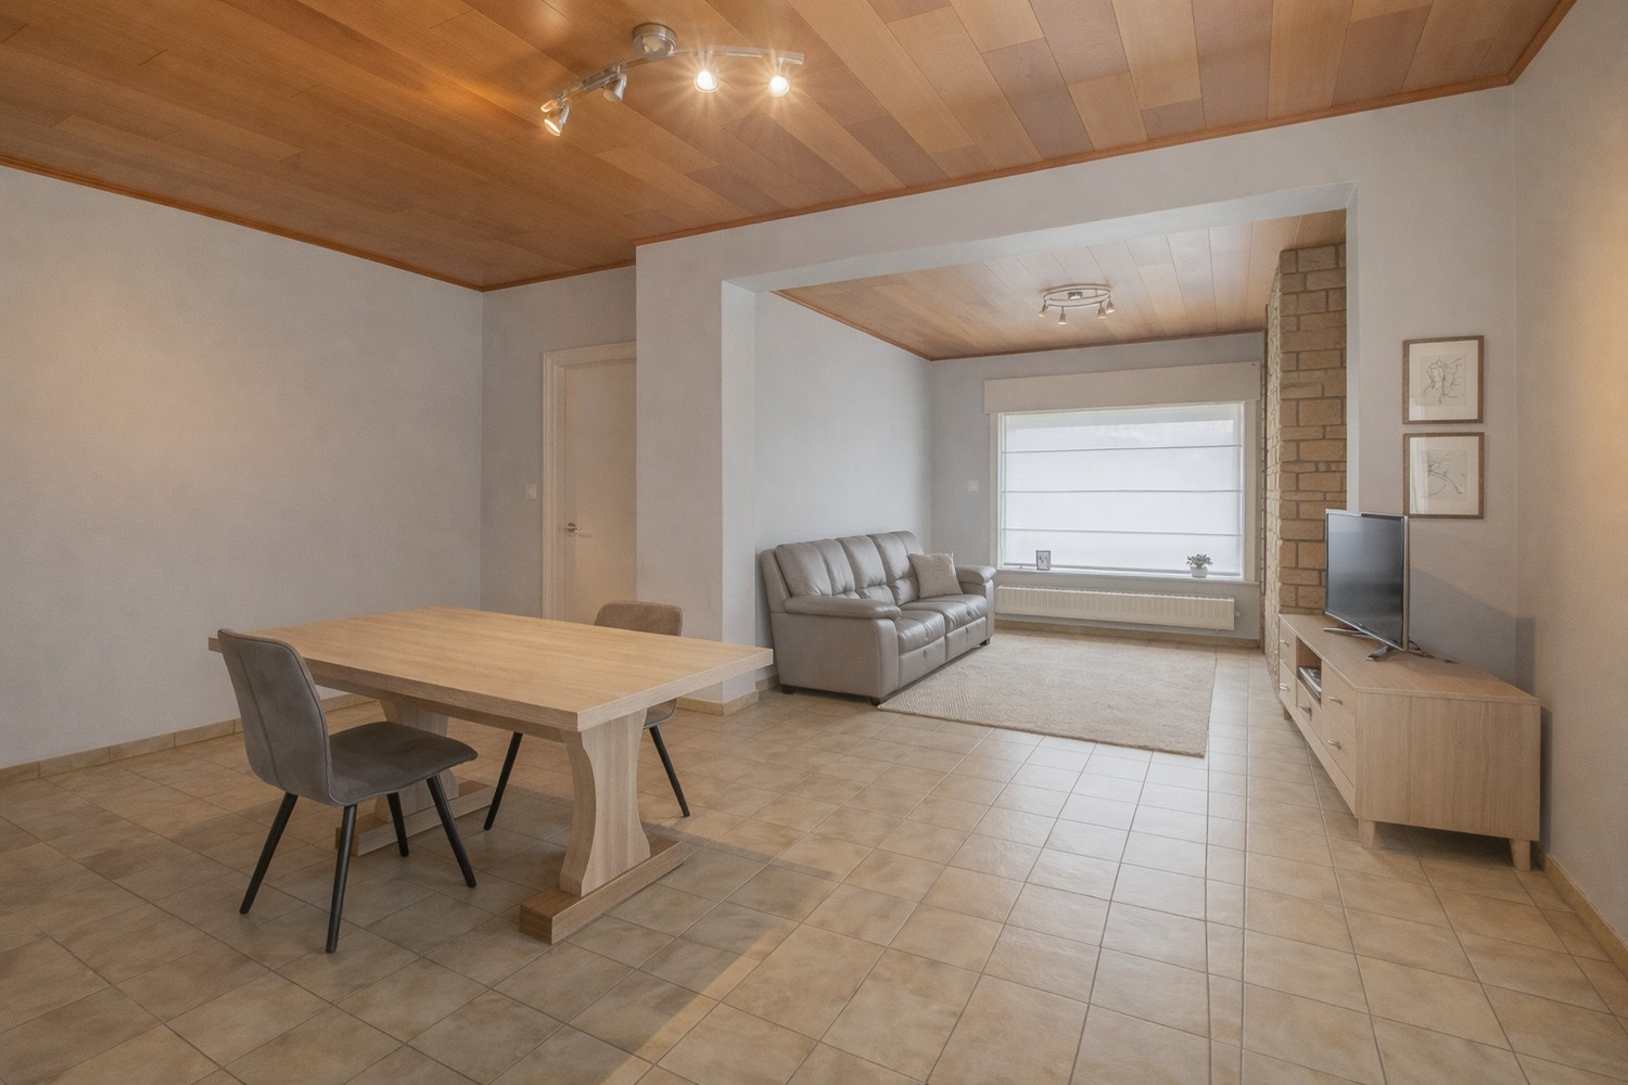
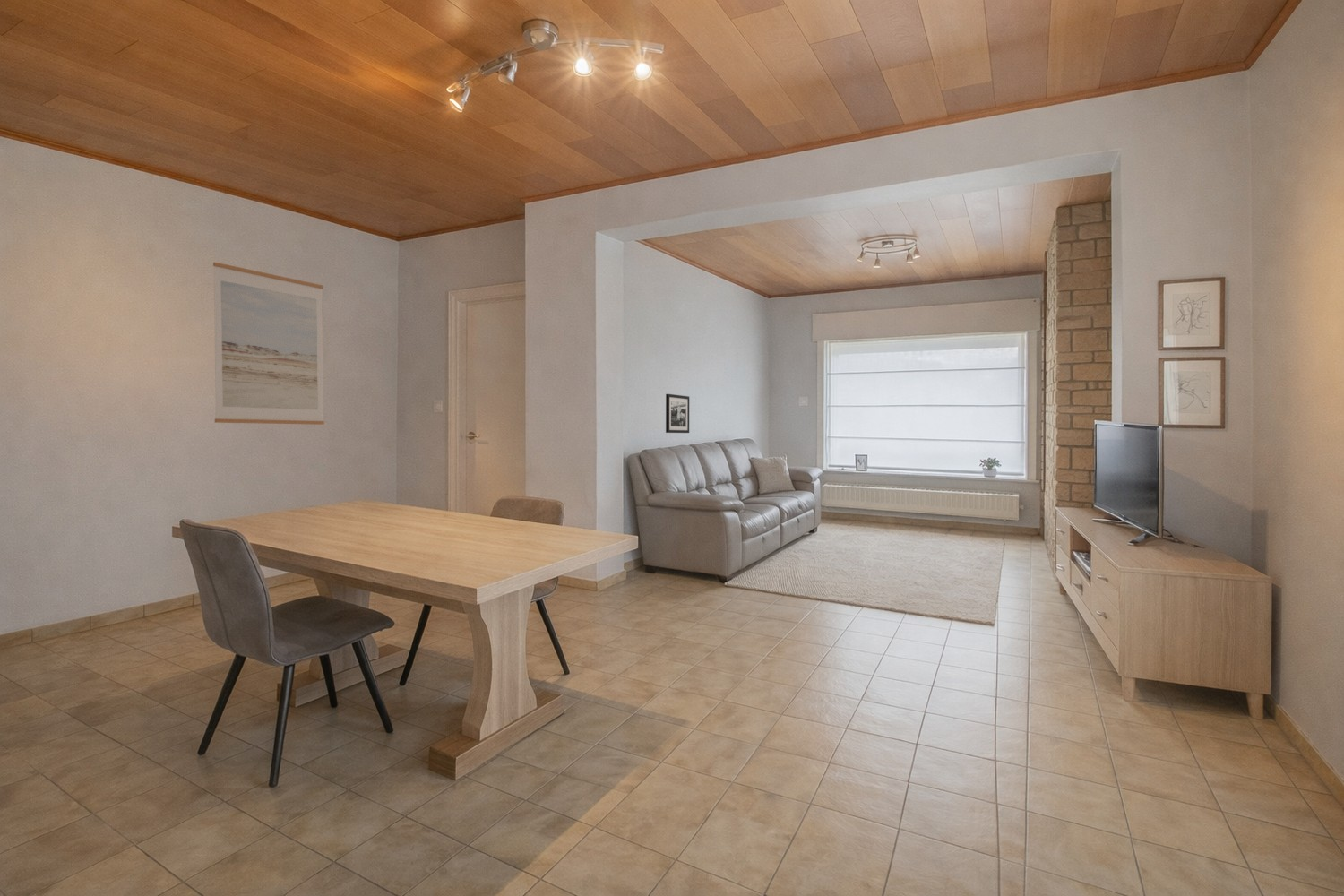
+ picture frame (677, 414)
+ wall art (272, 349)
